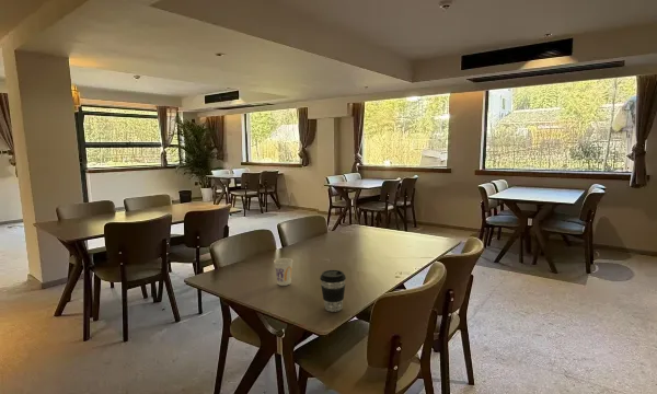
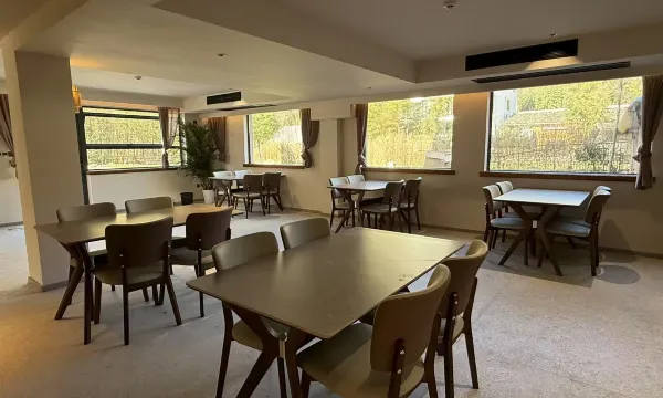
- coffee cup (333, 290)
- cup (284, 271)
